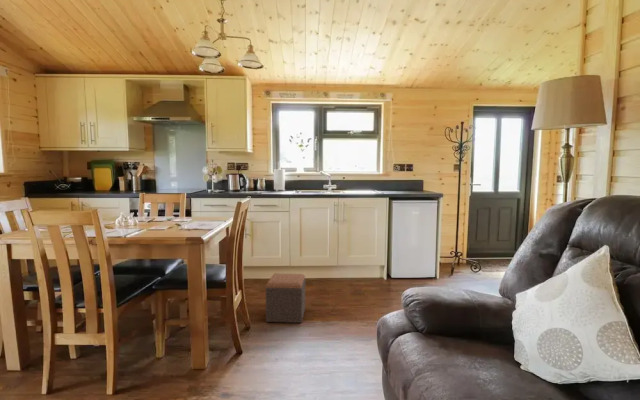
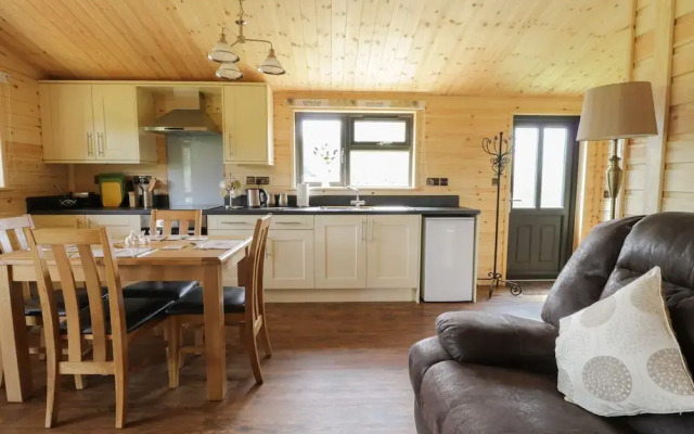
- footstool (286, 296)
